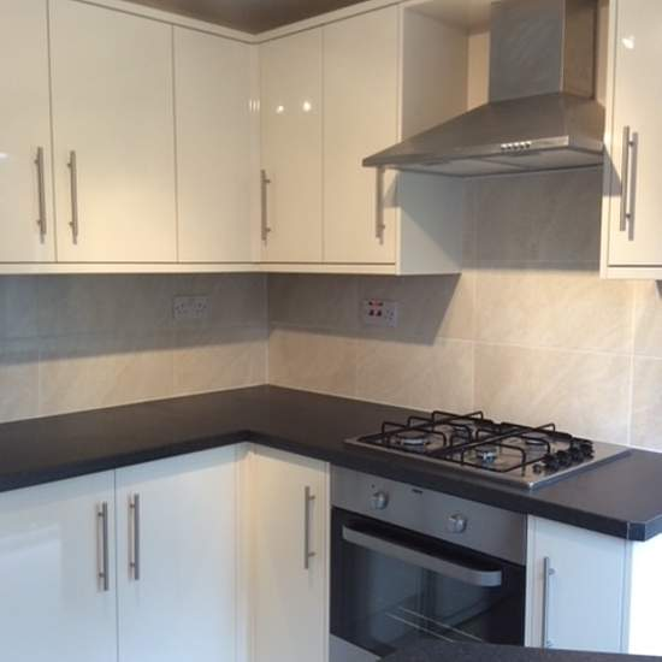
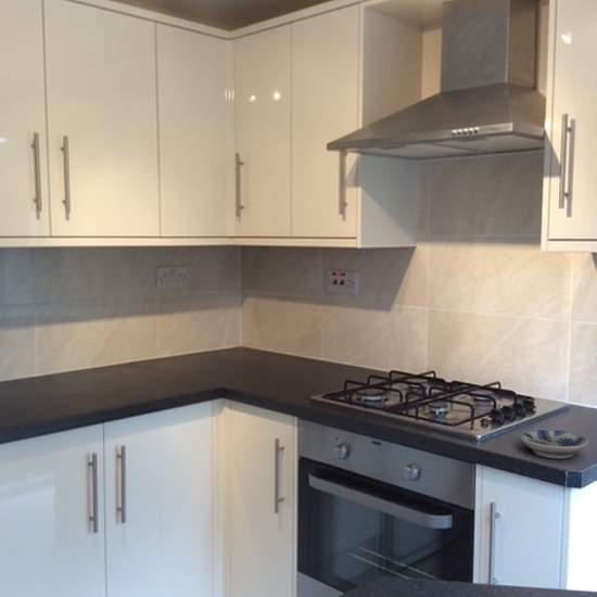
+ bowl (552, 445)
